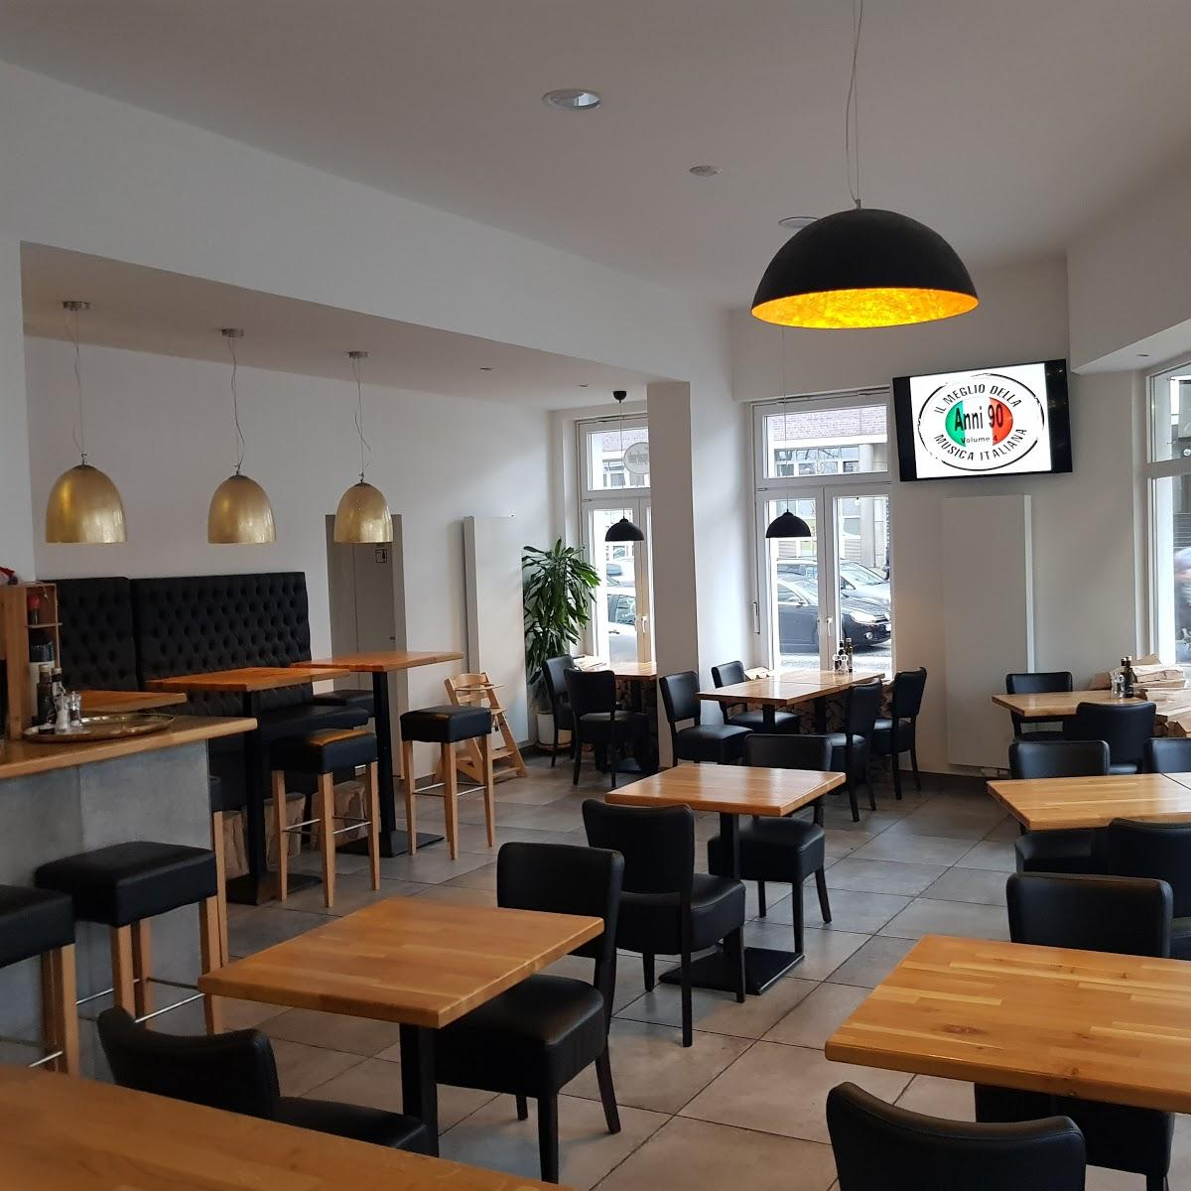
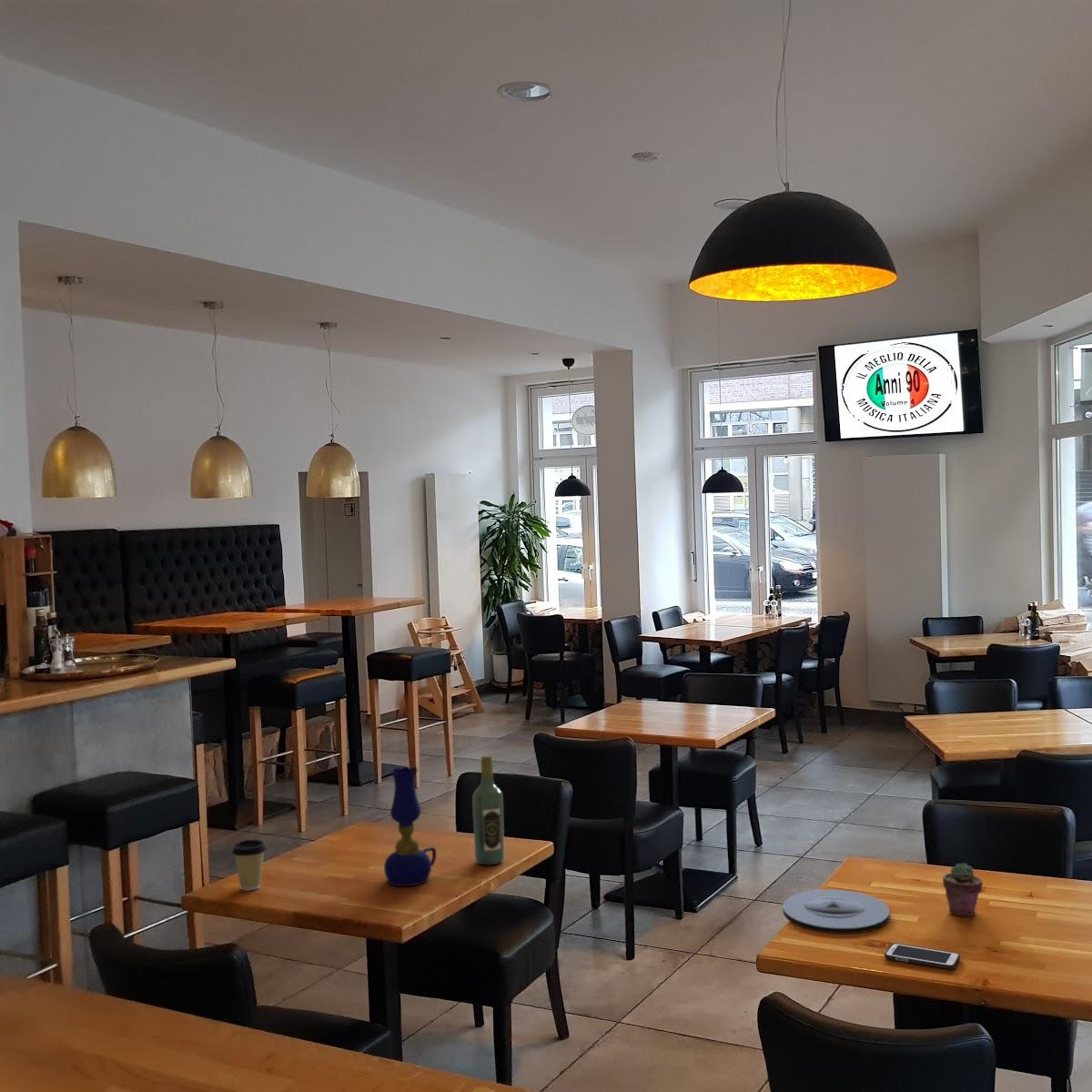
+ wine bottle (488, 808)
+ coffee cup (249, 865)
+ potted succulent (962, 888)
+ oil lamp (411, 823)
+ cell phone (922, 956)
+ plate (835, 906)
